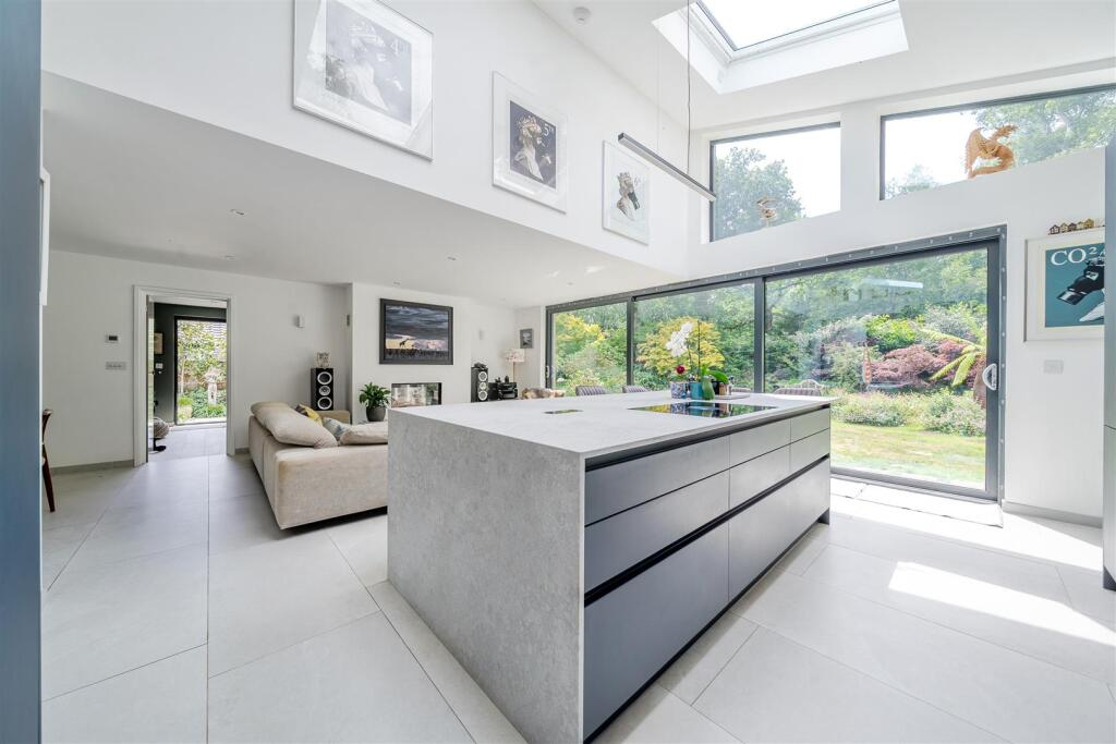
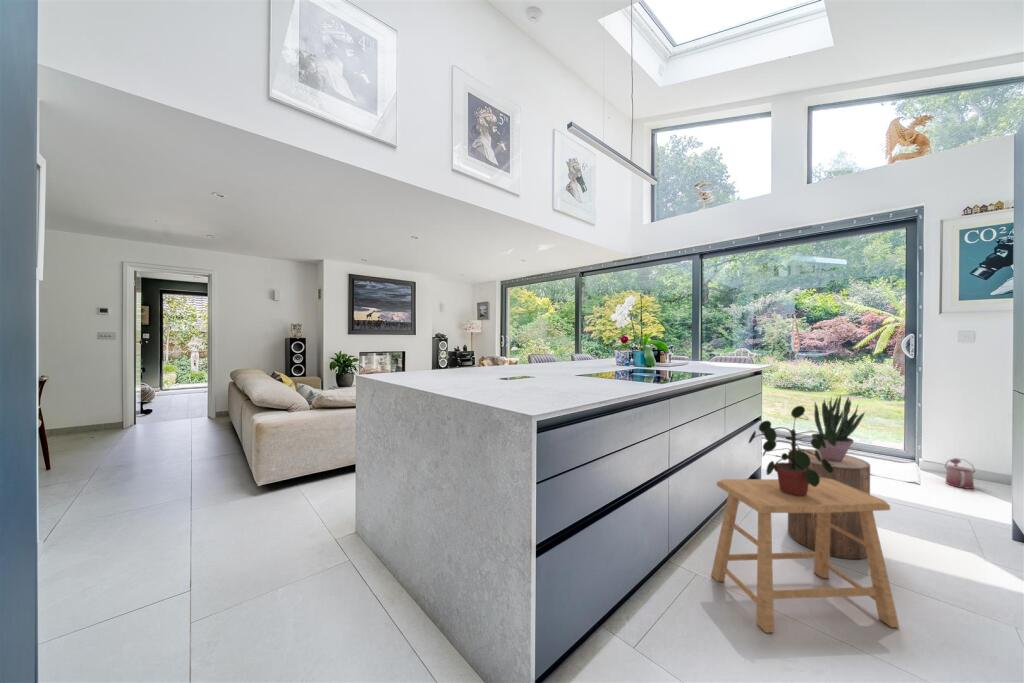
+ watering can (958, 471)
+ potted plant (790, 449)
+ stool (831, 512)
+ stool (796, 552)
+ potted plant (836, 427)
